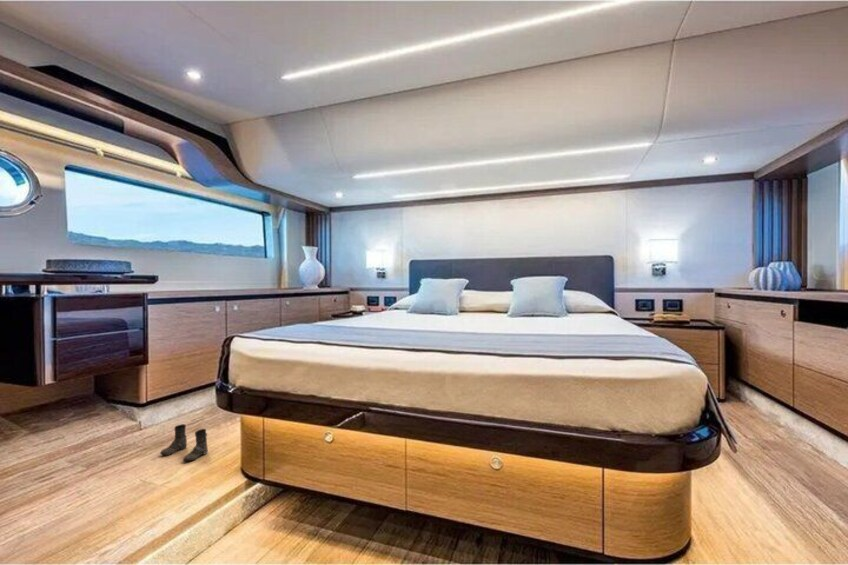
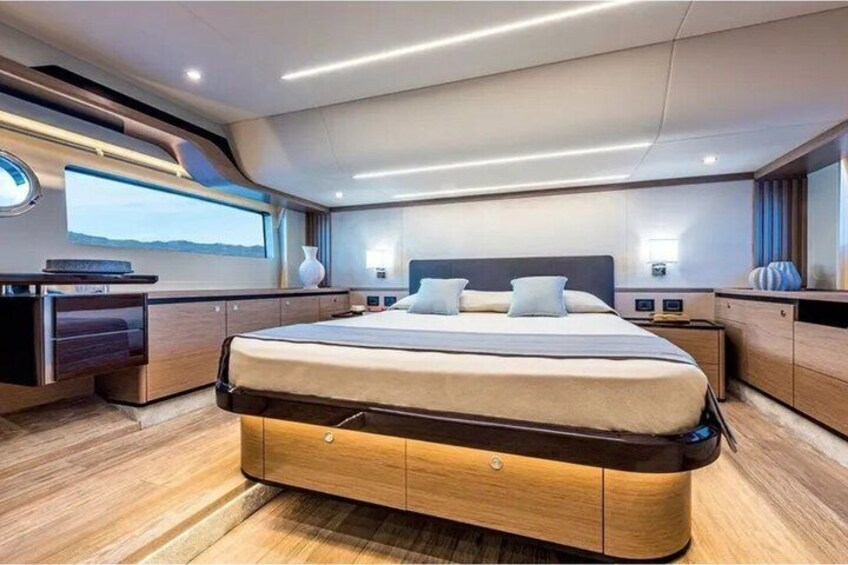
- boots (184, 442)
